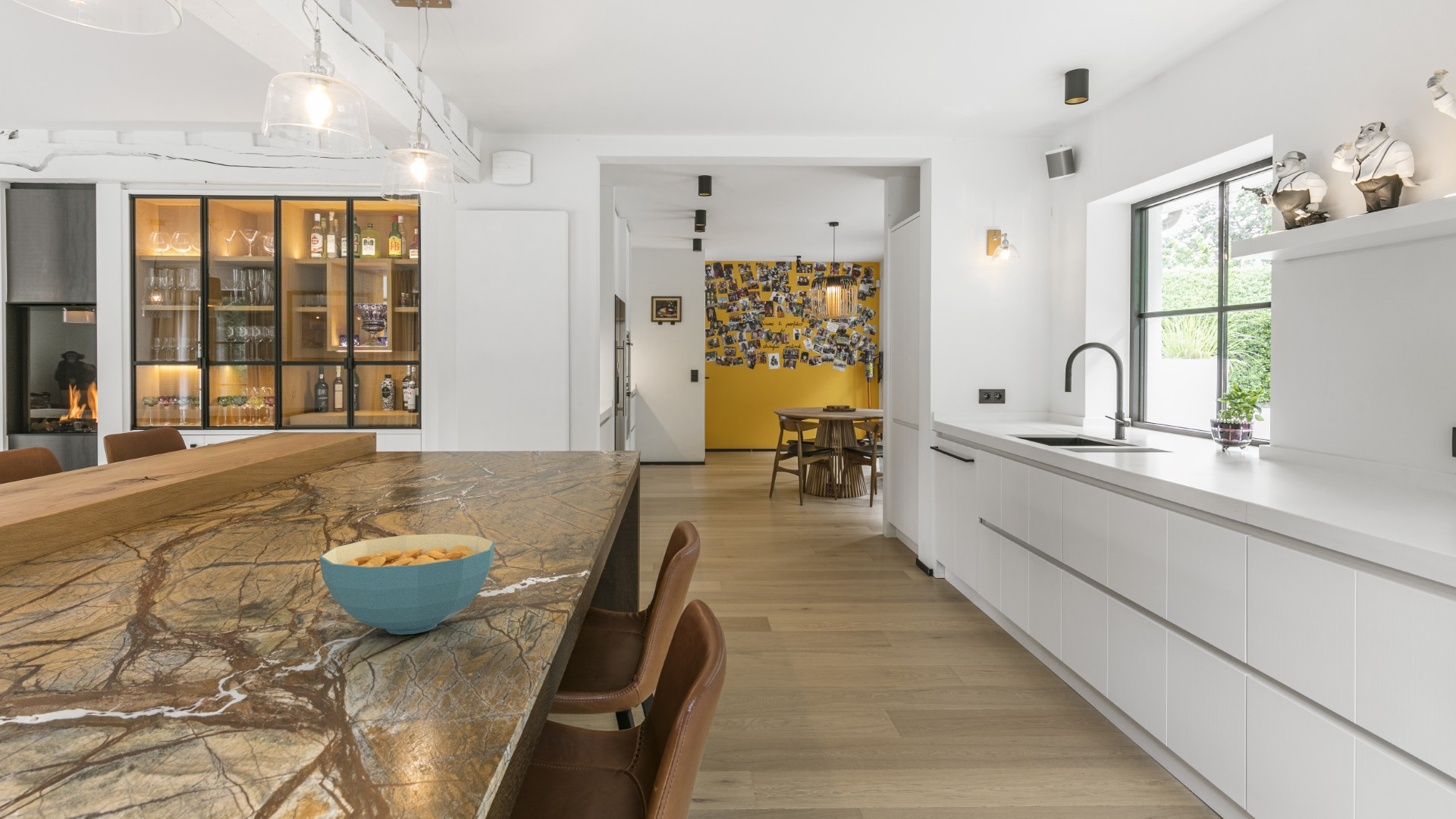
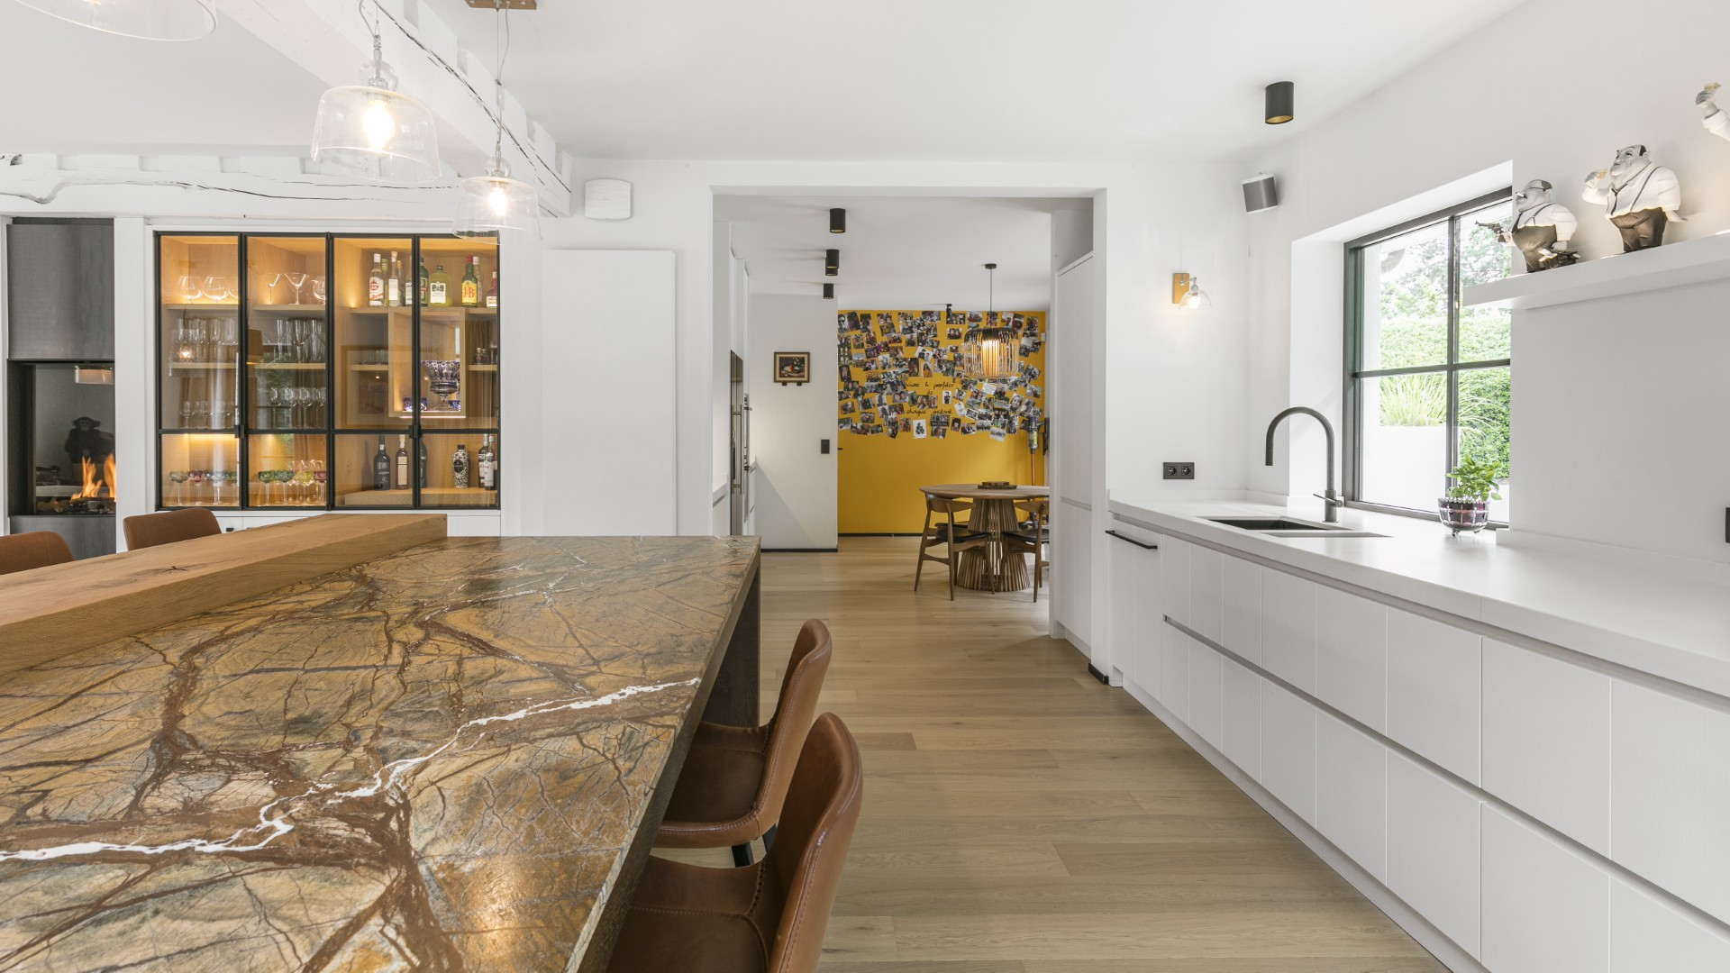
- cereal bowl (412, 588)
